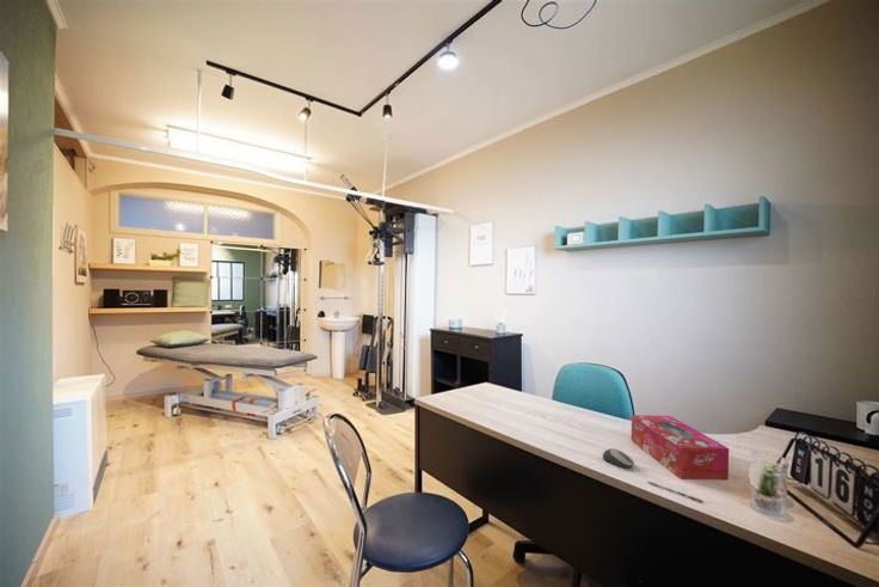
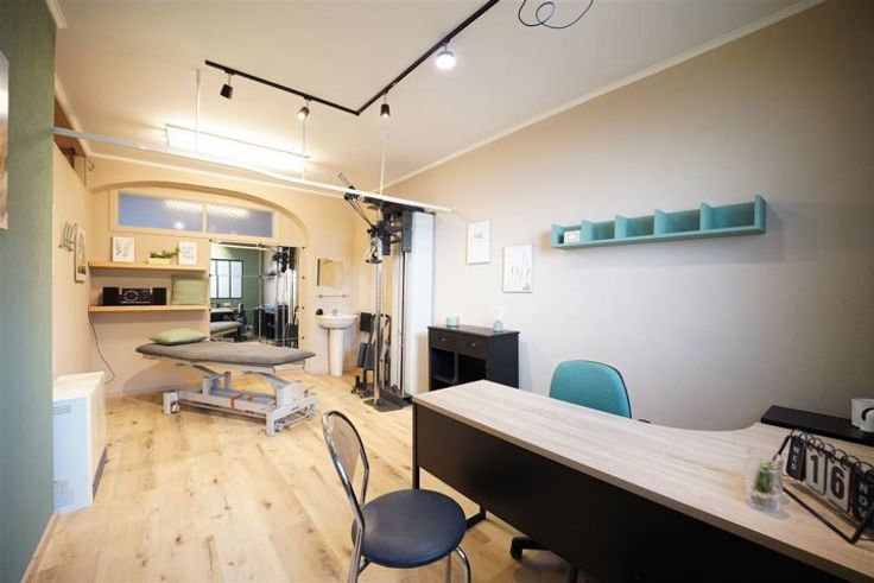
- pen (674, 490)
- tissue box (674, 444)
- computer mouse (617, 457)
